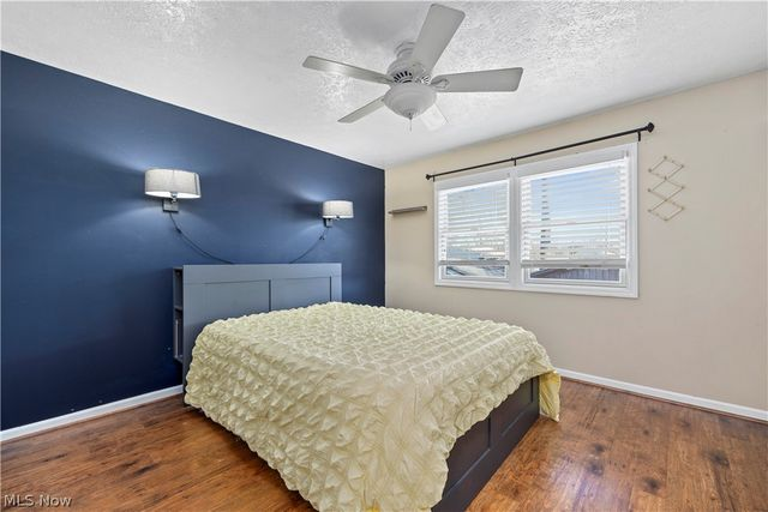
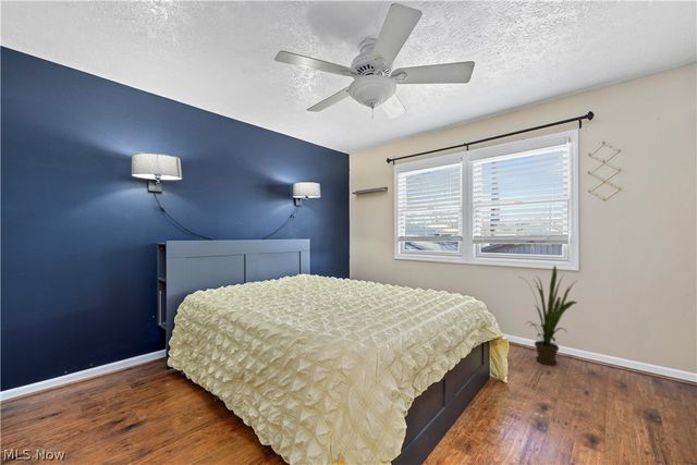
+ house plant (546, 313)
